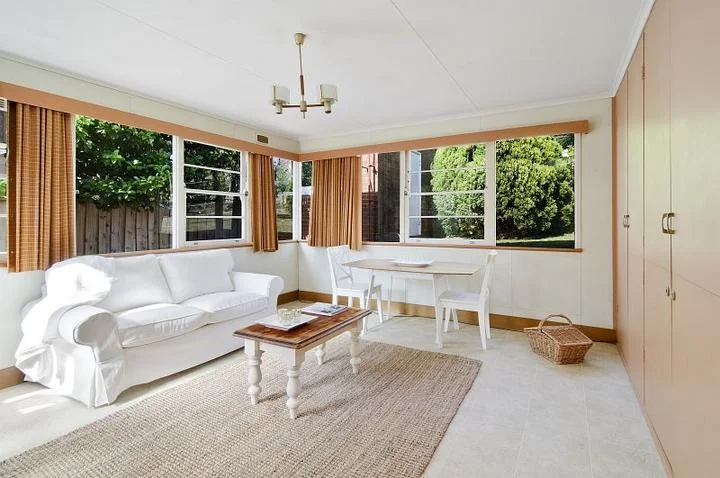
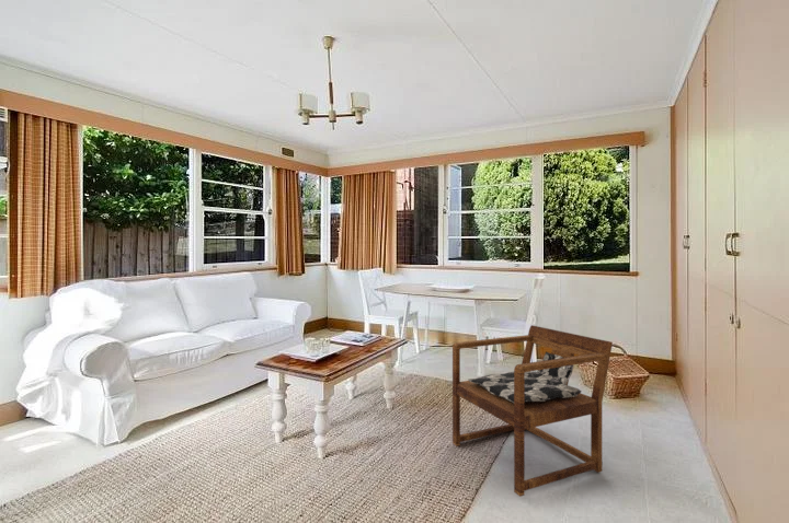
+ armchair (527, 396)
